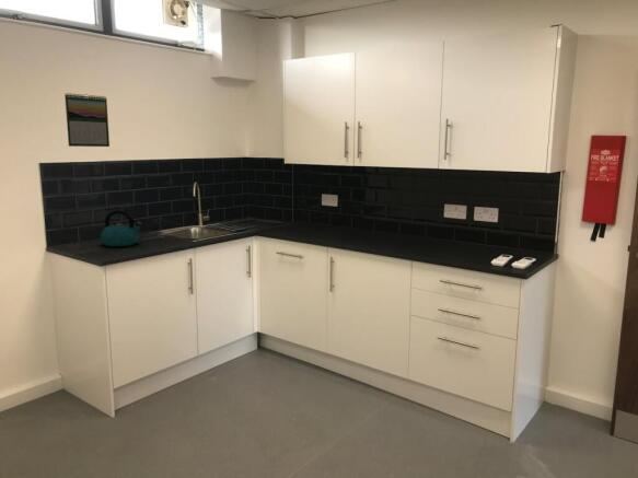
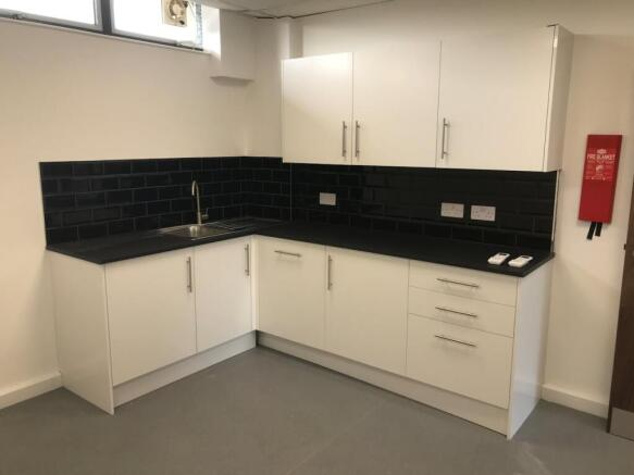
- kettle (121, 226)
- calendar (88, 120)
